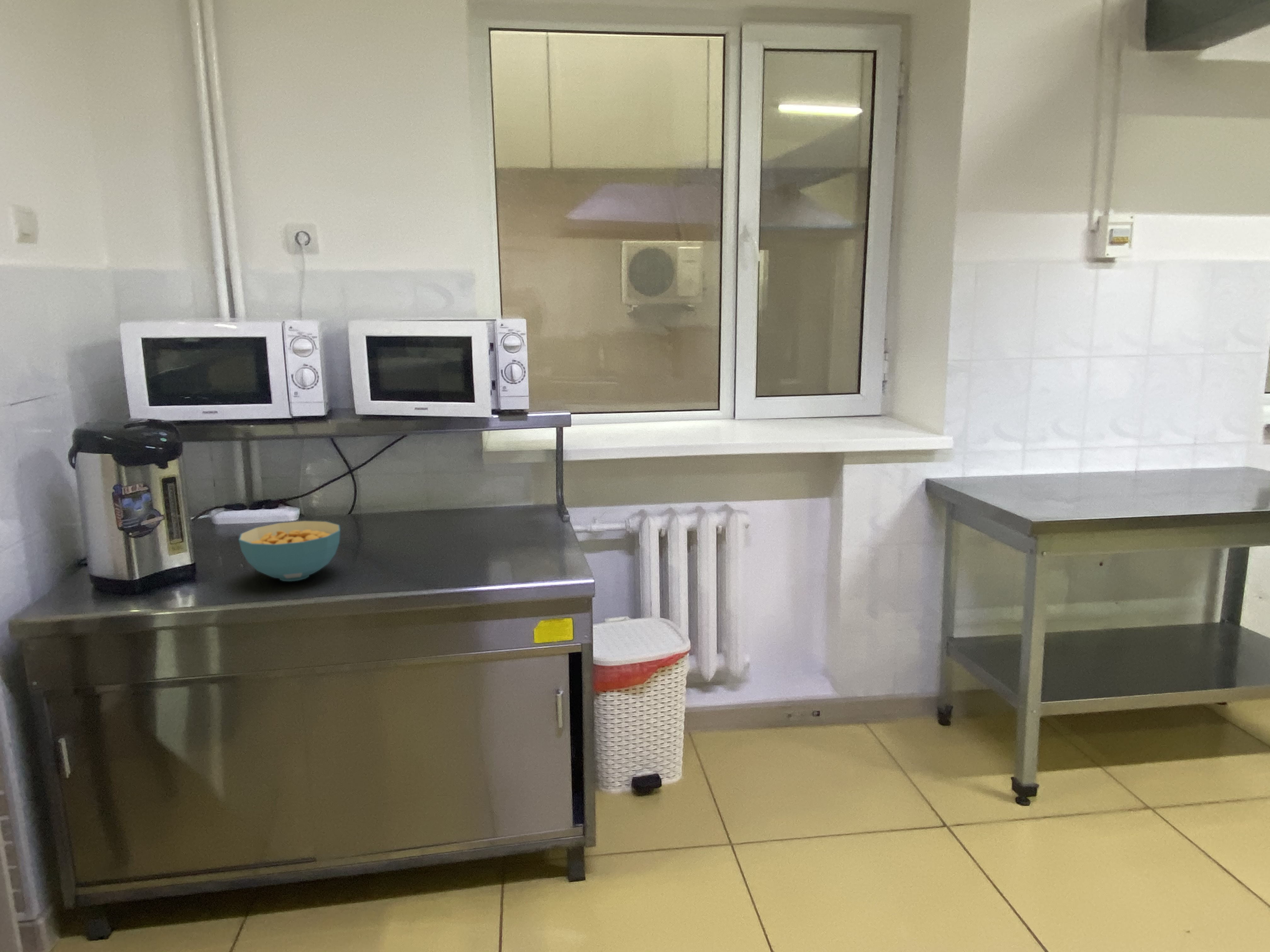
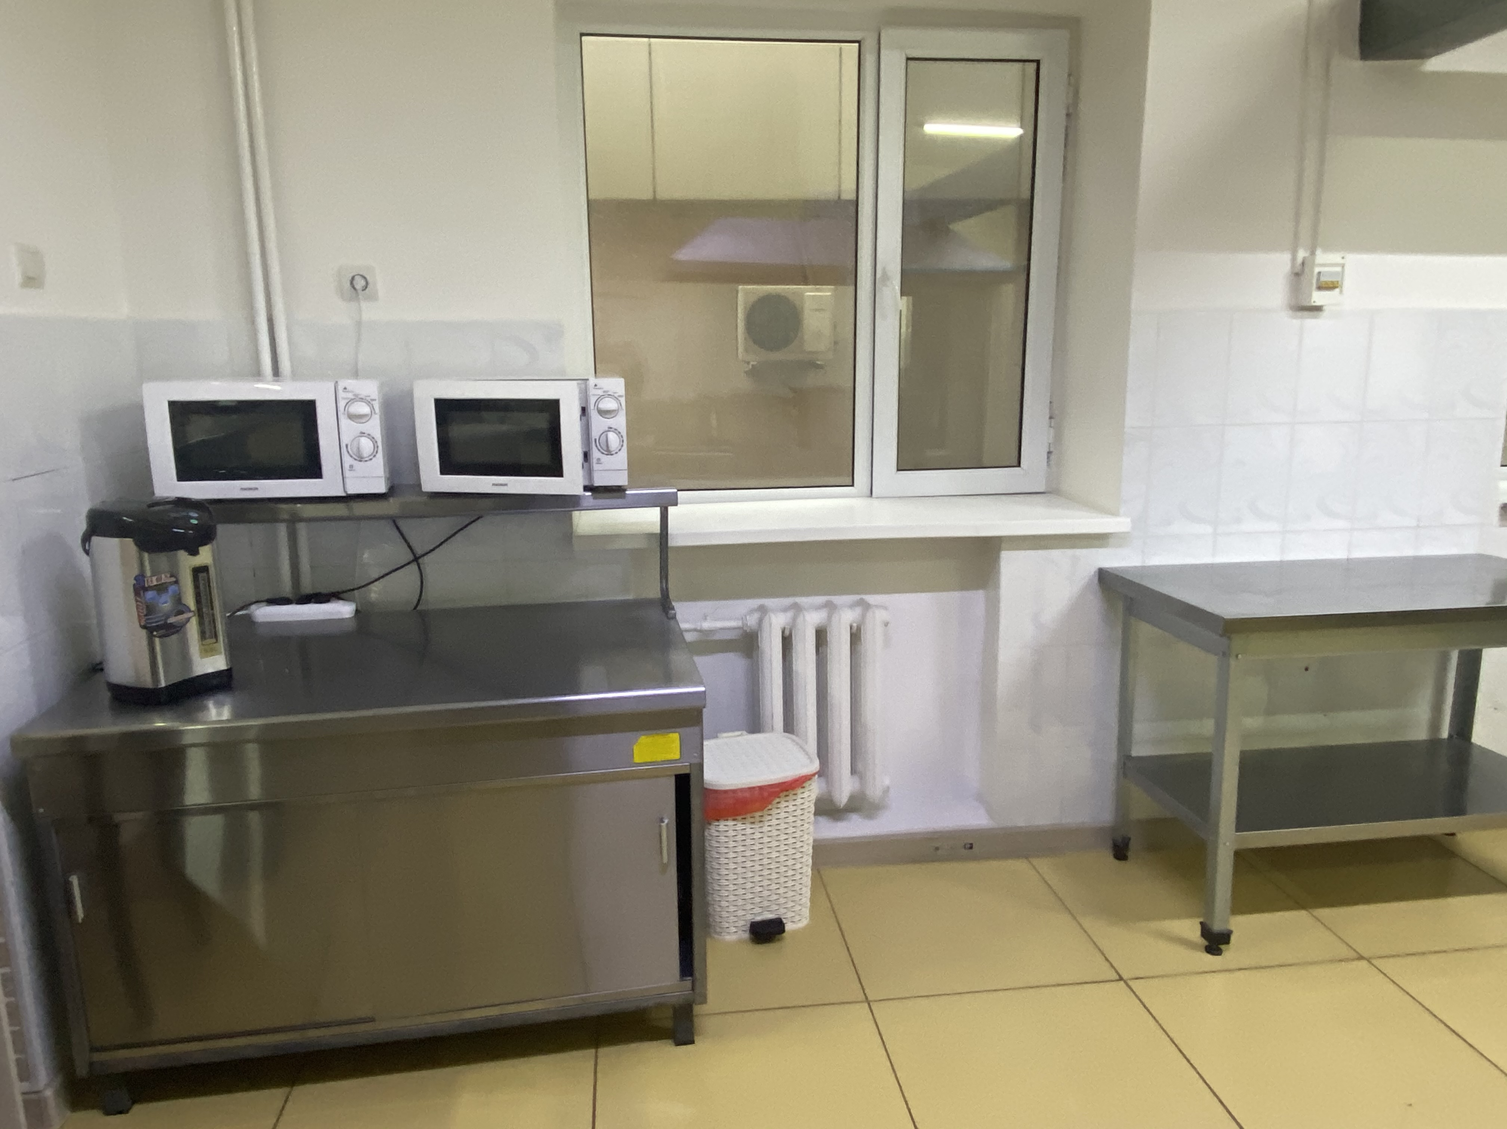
- cereal bowl (293, 554)
